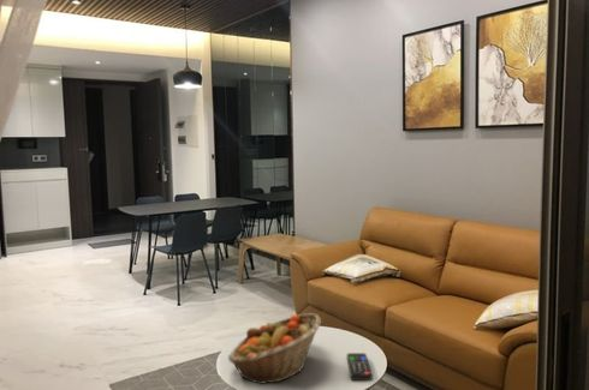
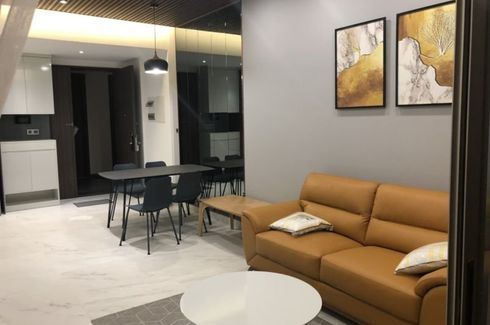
- fruit basket (276, 343)
- remote control (358, 365)
